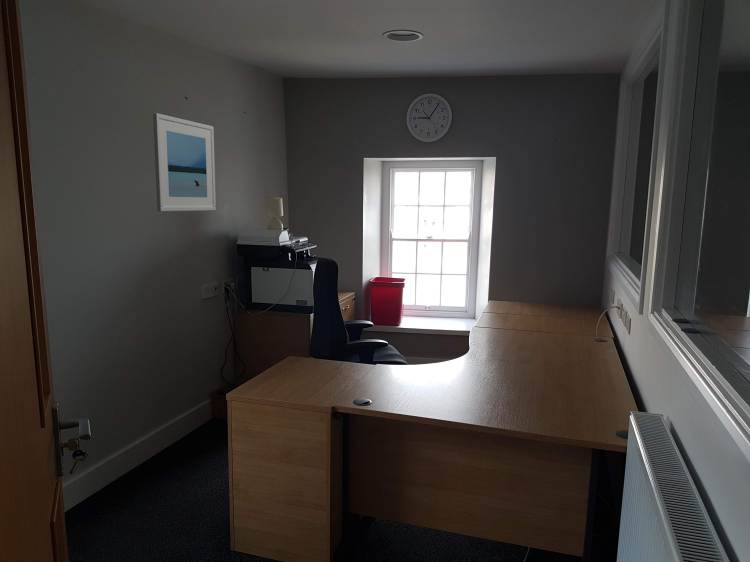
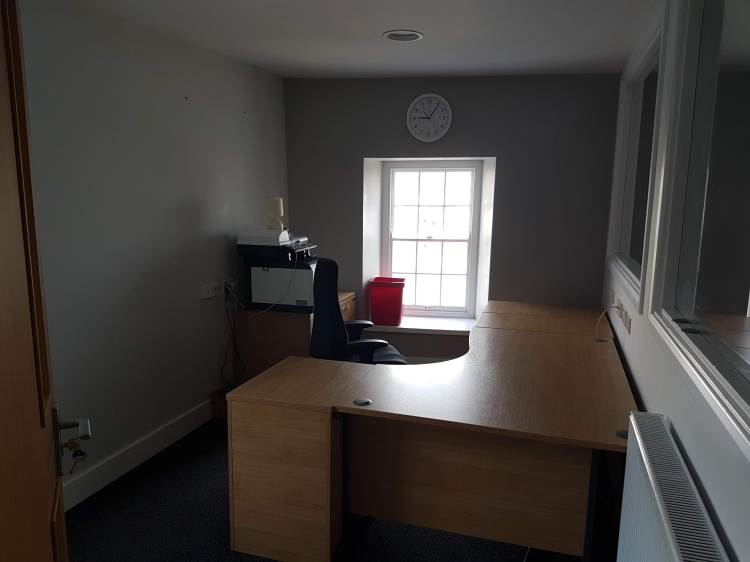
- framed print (187, 166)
